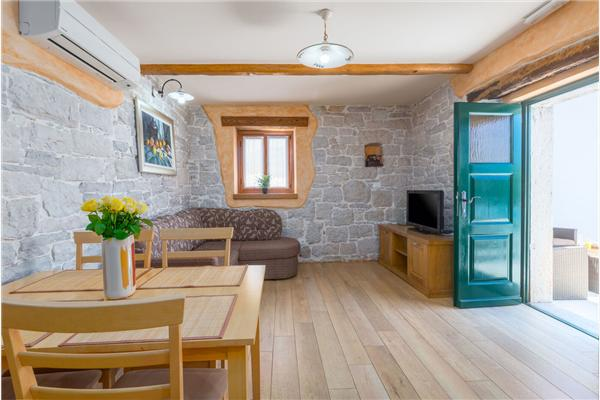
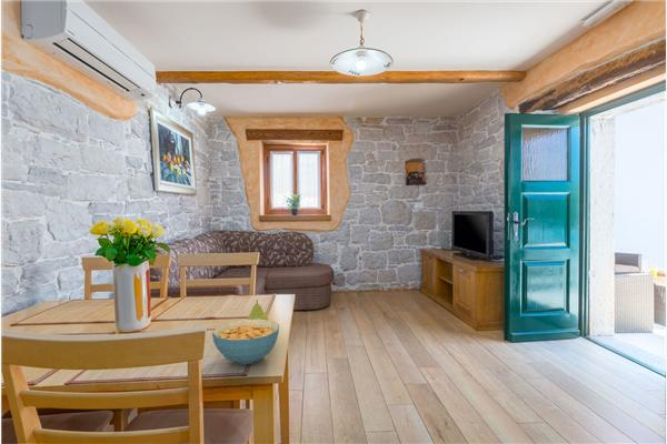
+ cereal bowl (247, 344)
+ fruit (257, 315)
